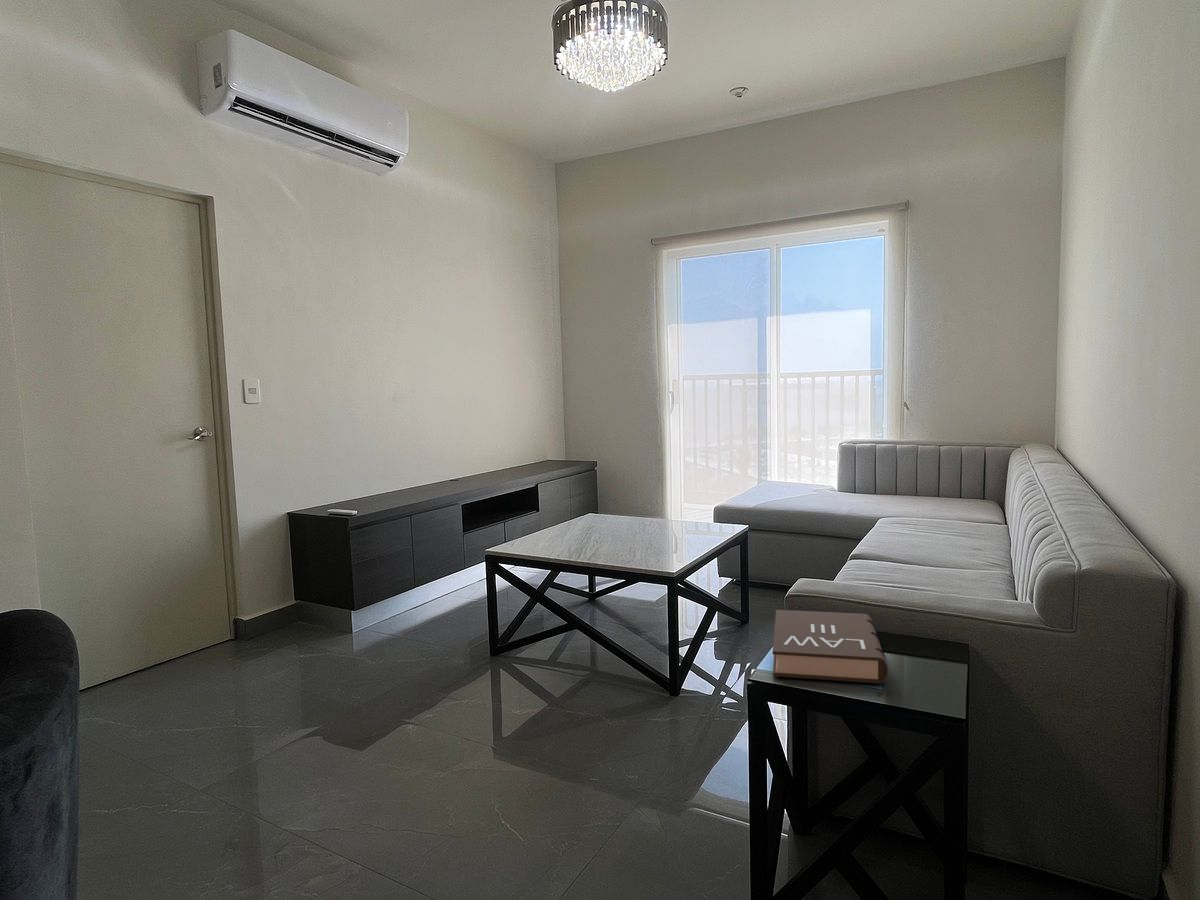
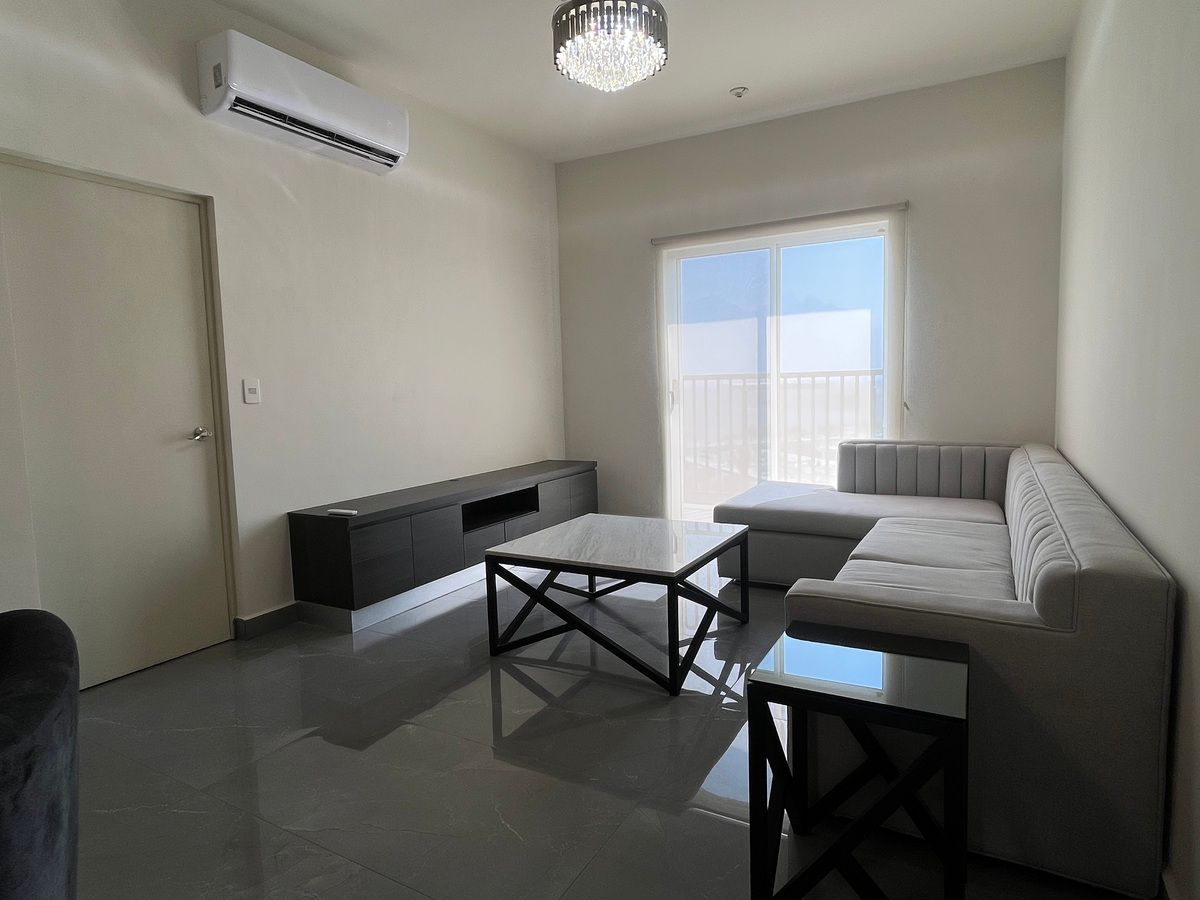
- book (826, 642)
